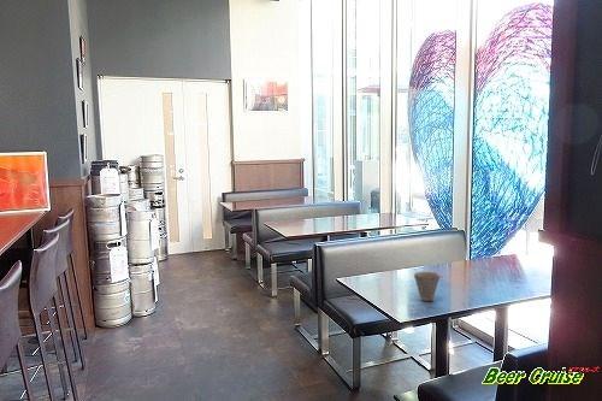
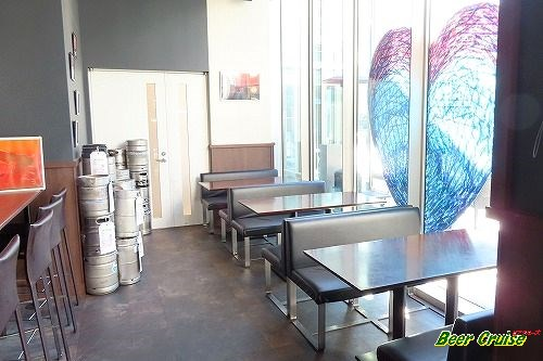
- cup (426, 285)
